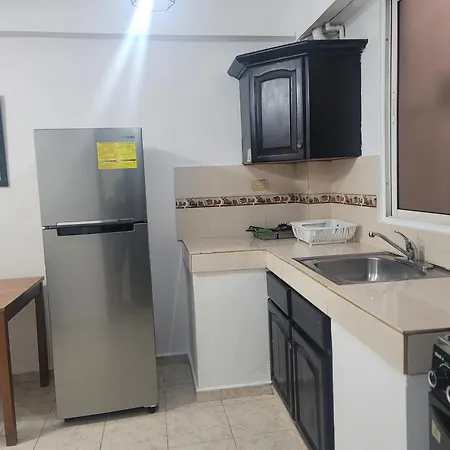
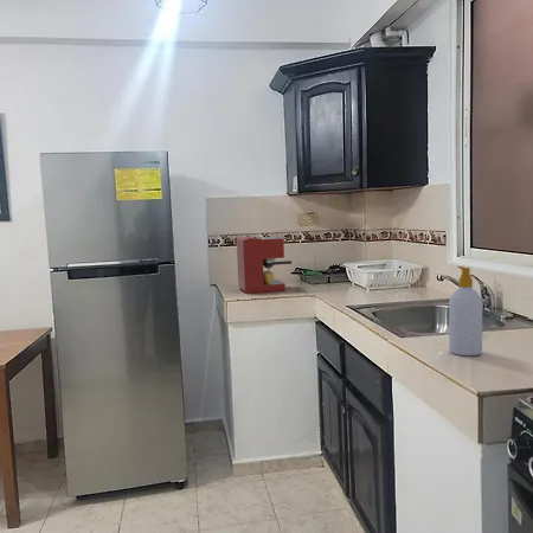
+ soap bottle (464, 309)
+ coffee maker (259, 263)
